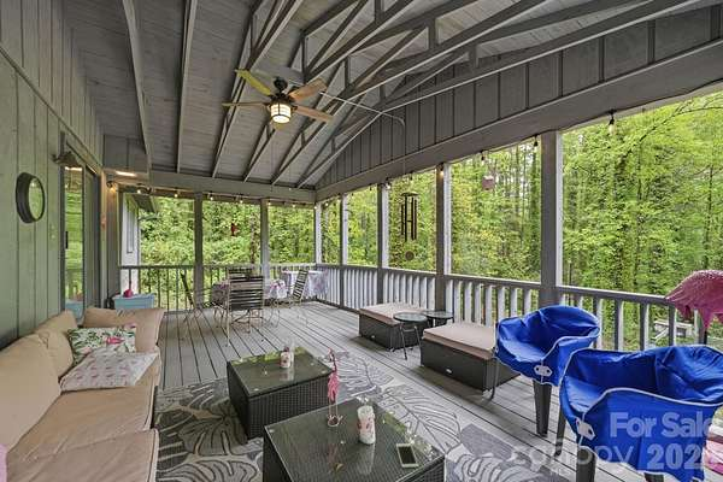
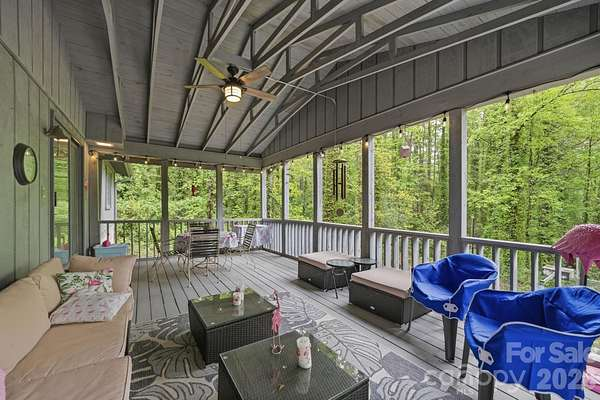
- cell phone (406, 454)
